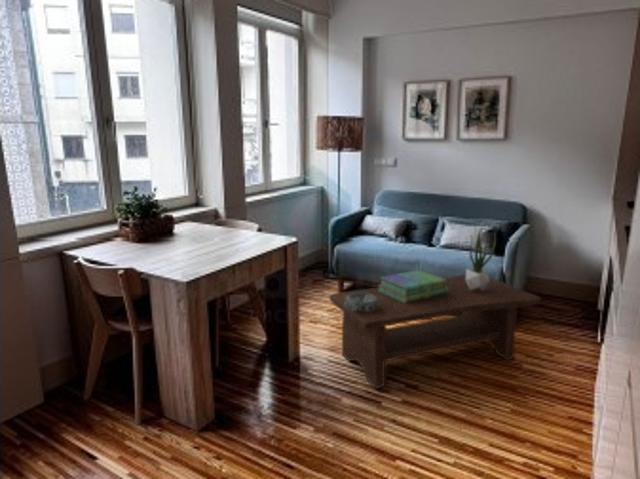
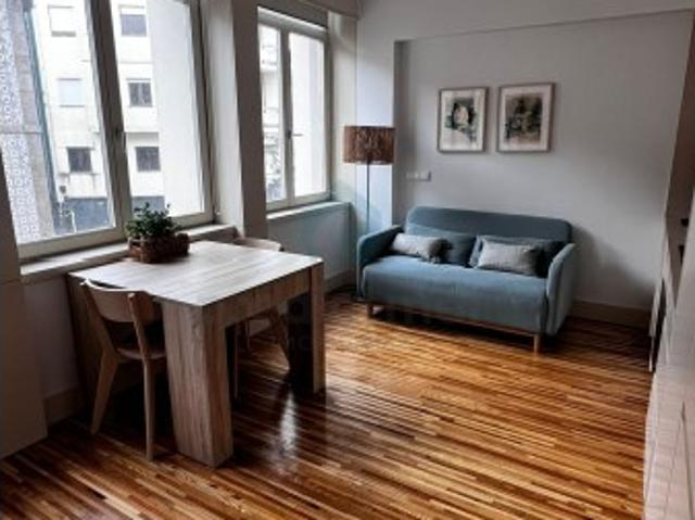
- potted plant (480, 260)
- decorative bowl (361, 302)
- stack of books (412, 285)
- coffee table (429, 326)
